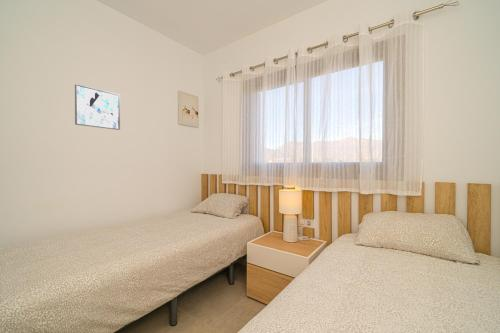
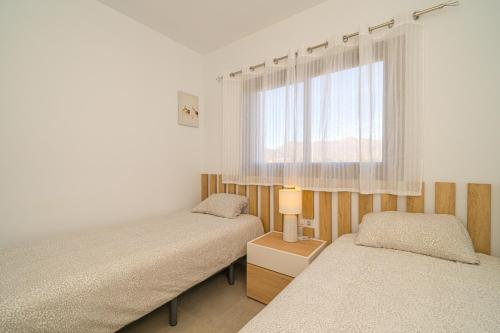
- wall art (98, 108)
